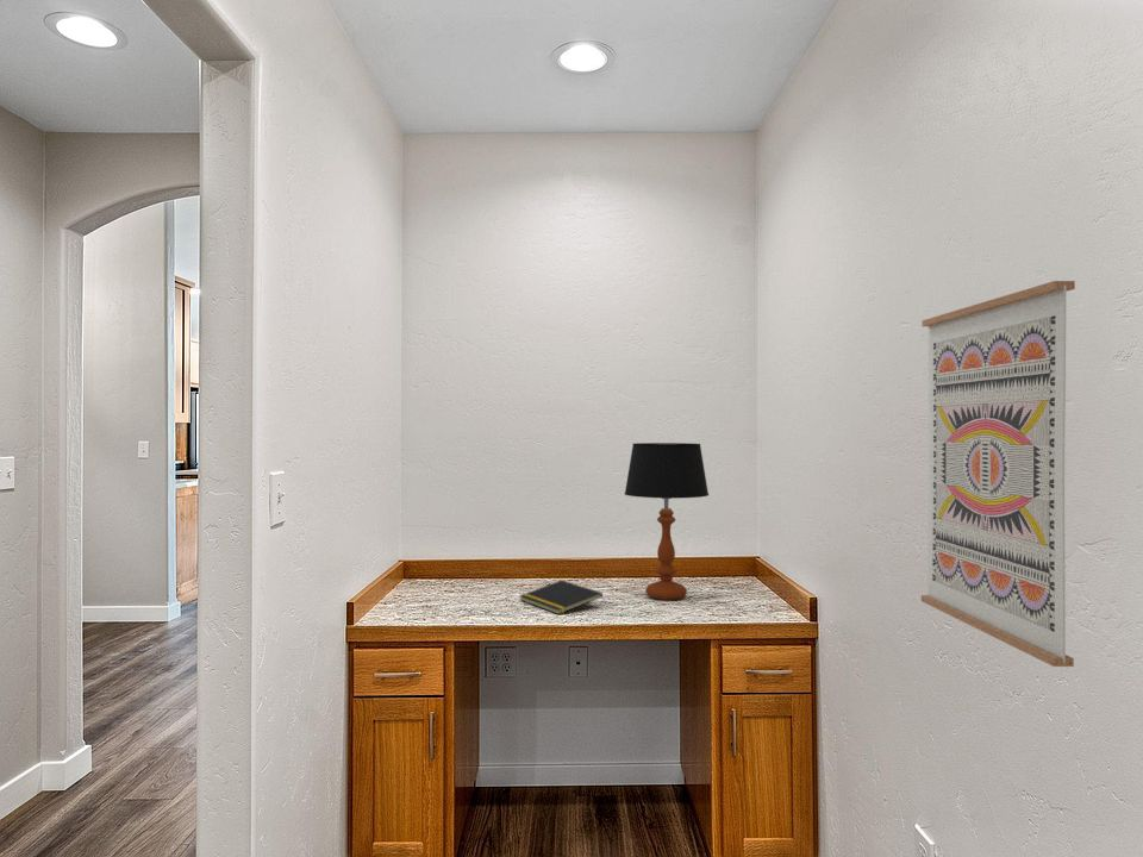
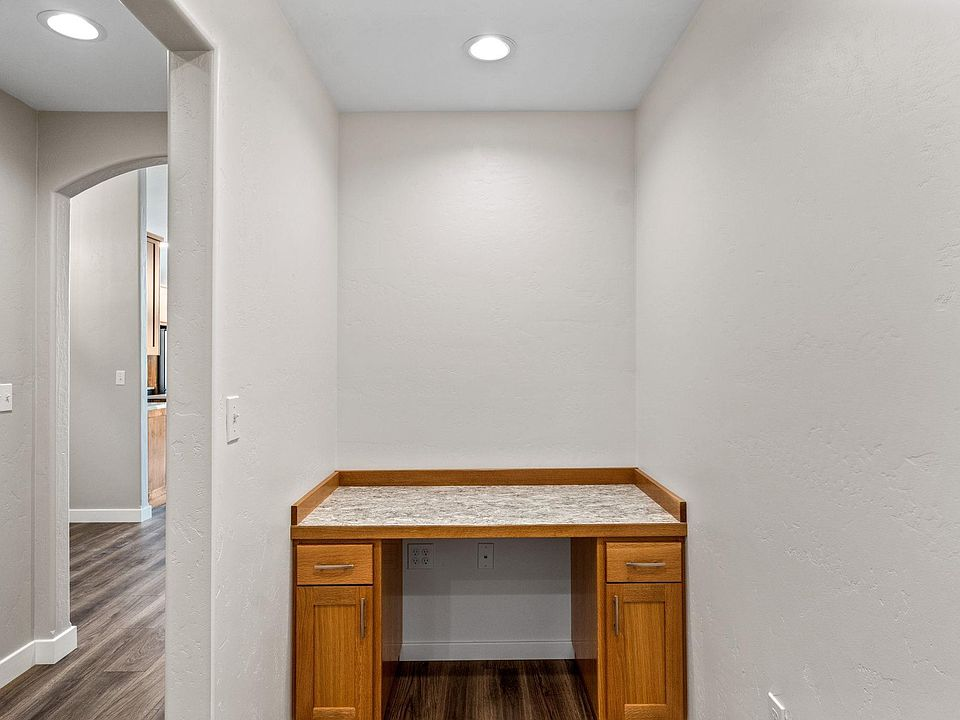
- table lamp (666, 519)
- notepad (560, 596)
- wall art (986, 465)
